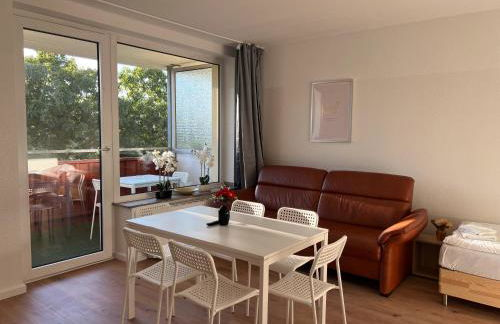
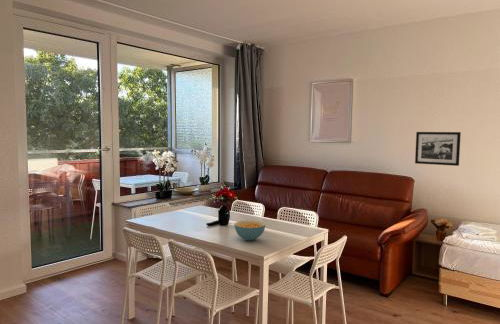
+ picture frame (437, 148)
+ cereal bowl (249, 231)
